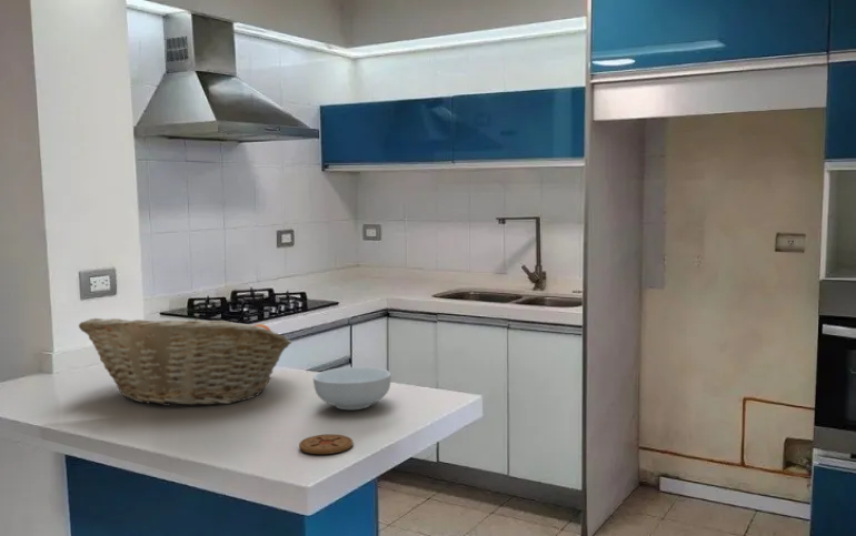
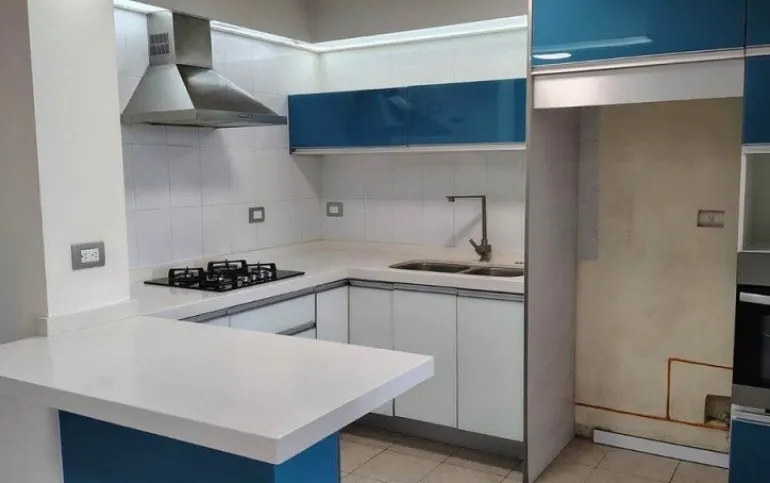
- cereal bowl (352, 390)
- coaster (326, 443)
- fruit basket (187, 351)
